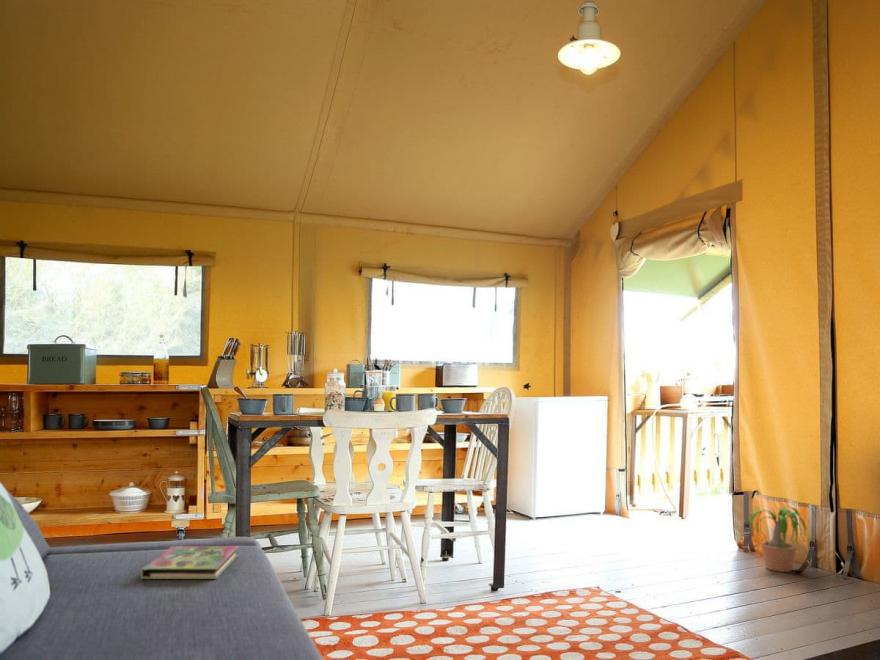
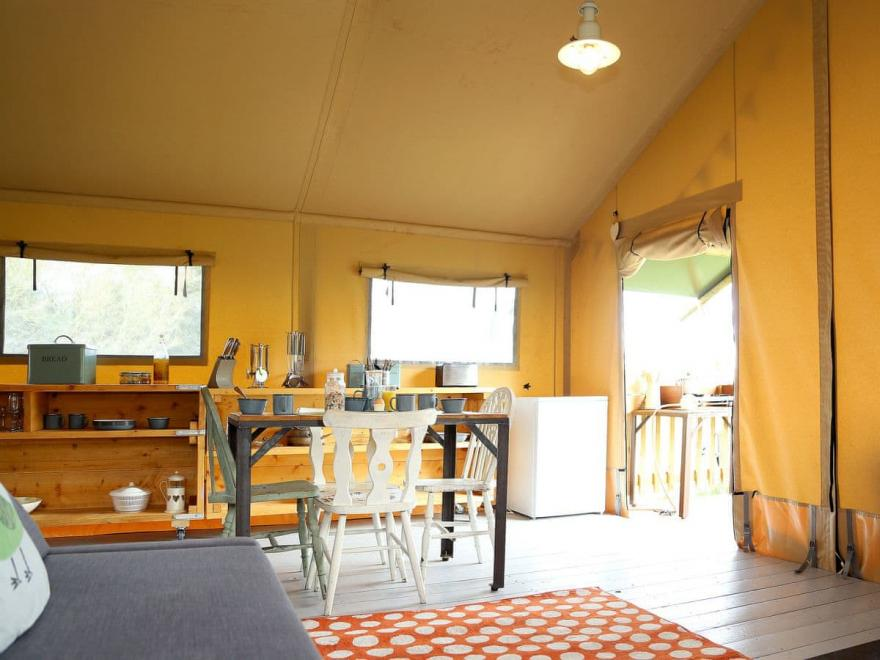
- potted plant (785, 538)
- book (192, 561)
